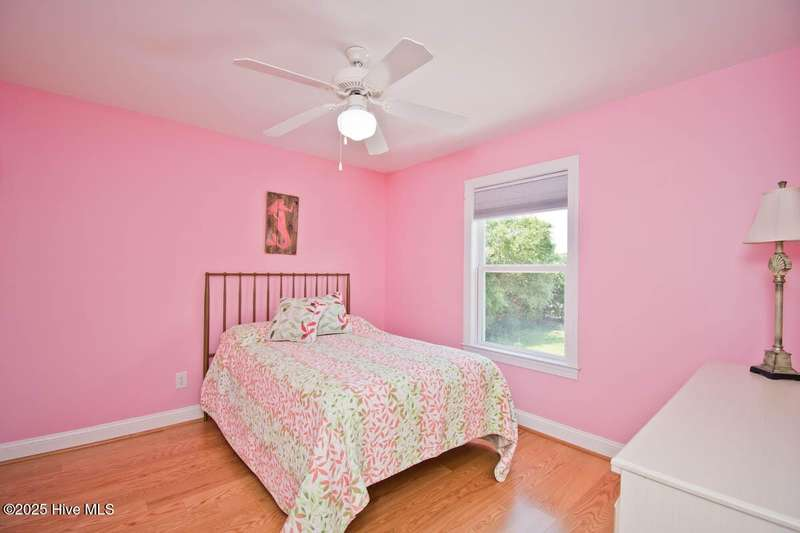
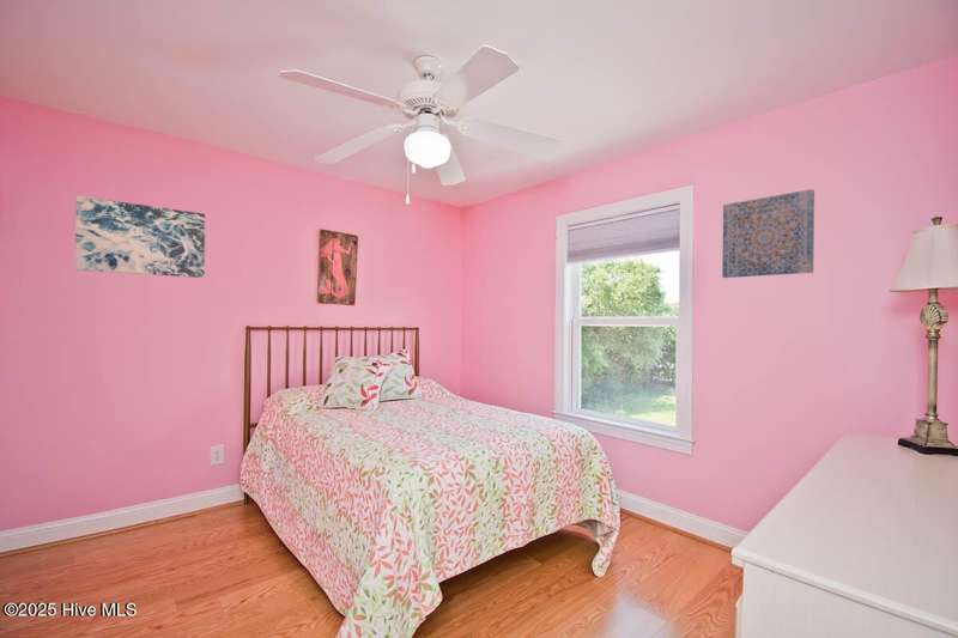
+ wall art (765, 236)
+ wall art (144, 239)
